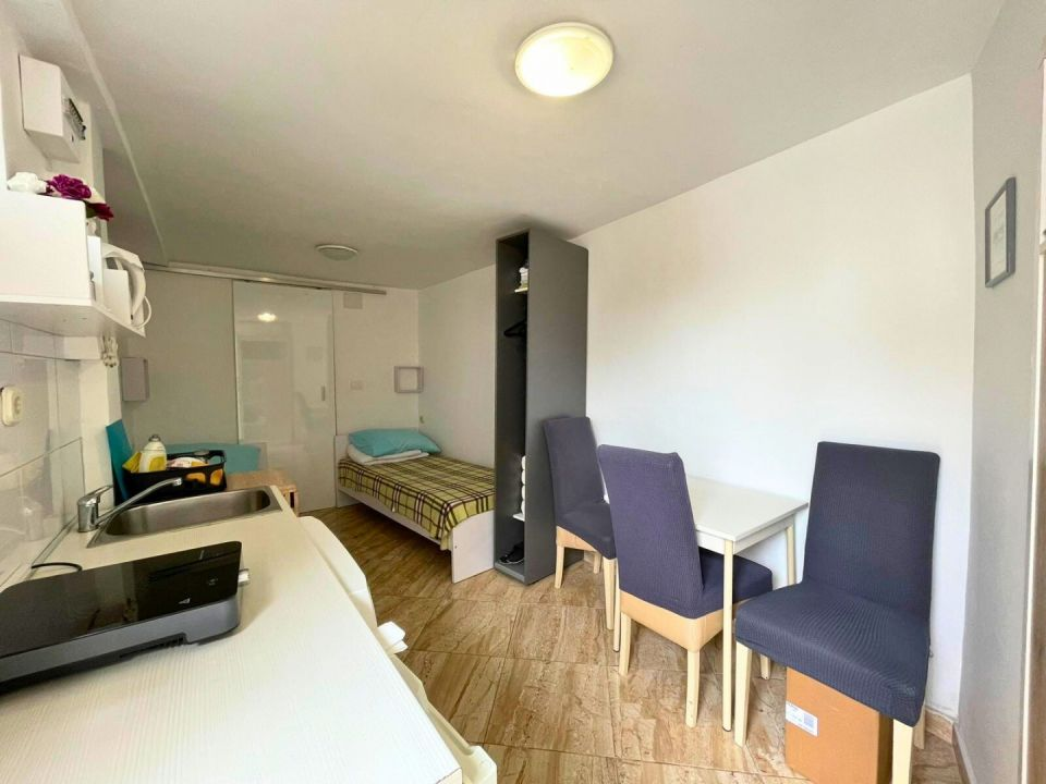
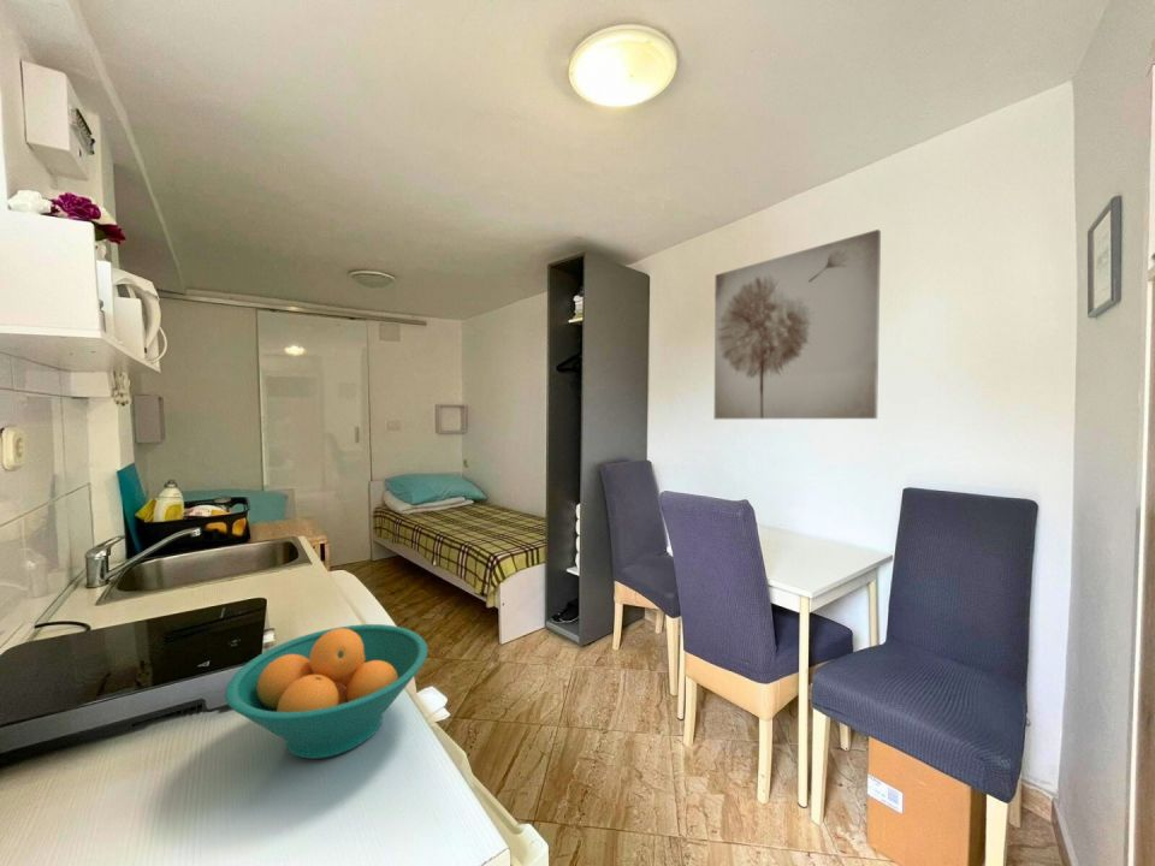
+ wall art (786, 337)
+ fruit bowl (334, 681)
